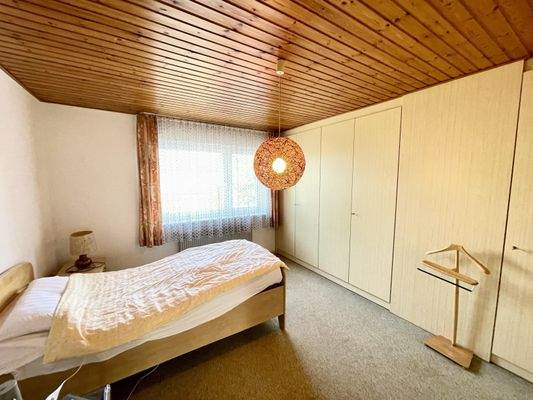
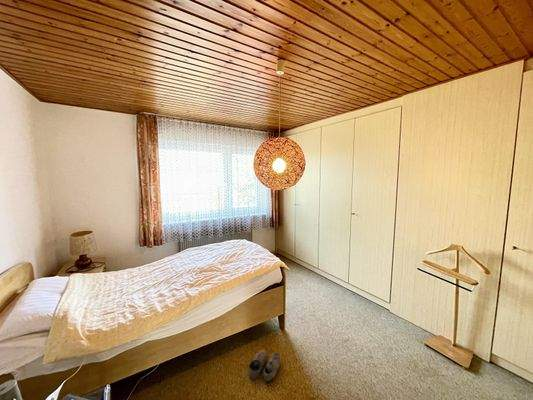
+ shoe (264, 362)
